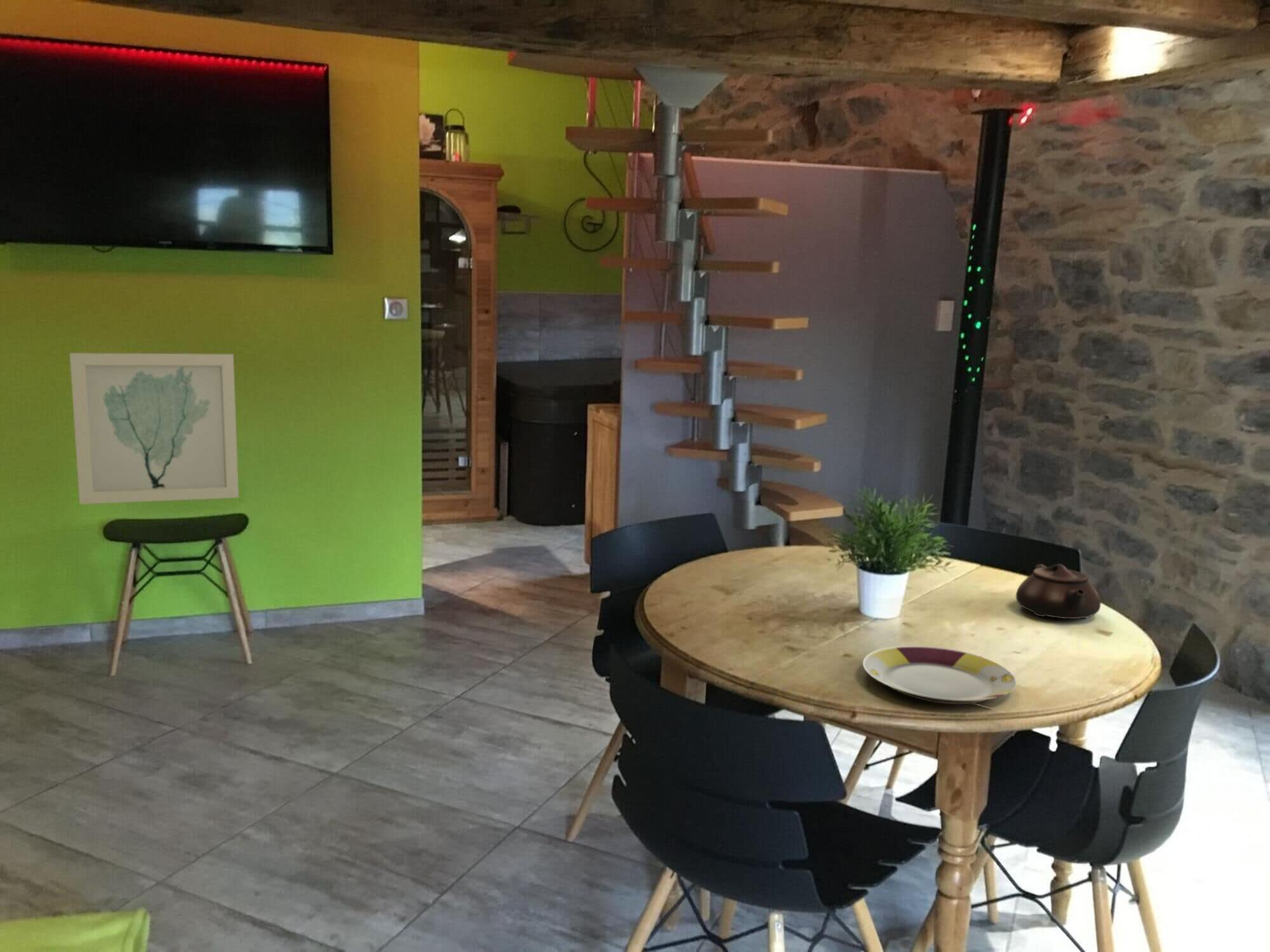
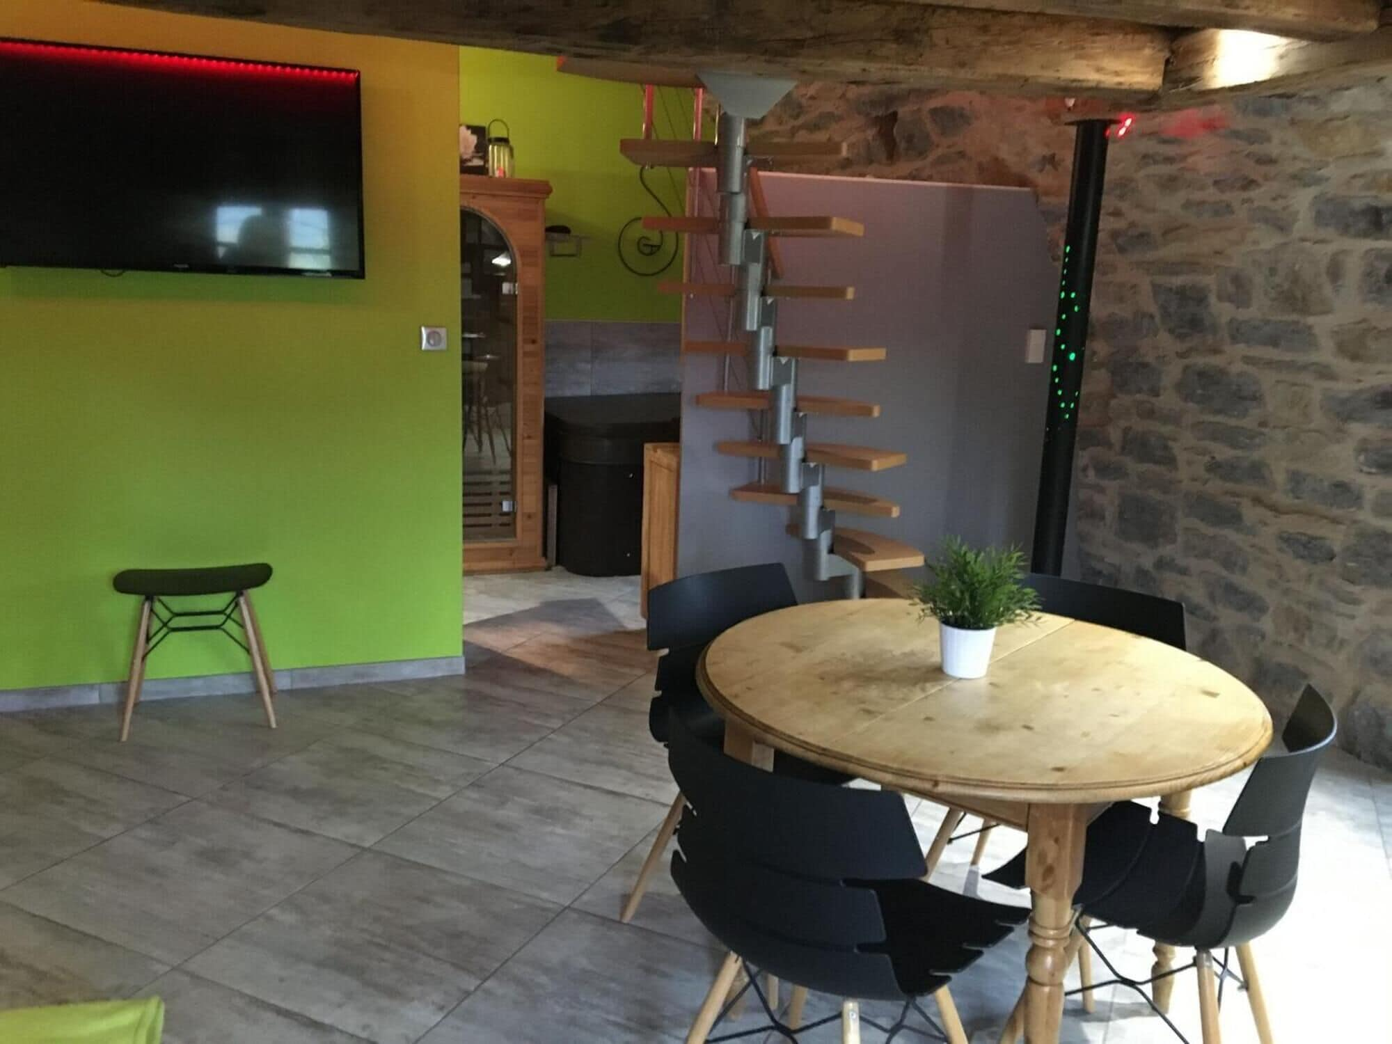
- plate (937, 676)
- teapot (1059, 588)
- wall art (157, 428)
